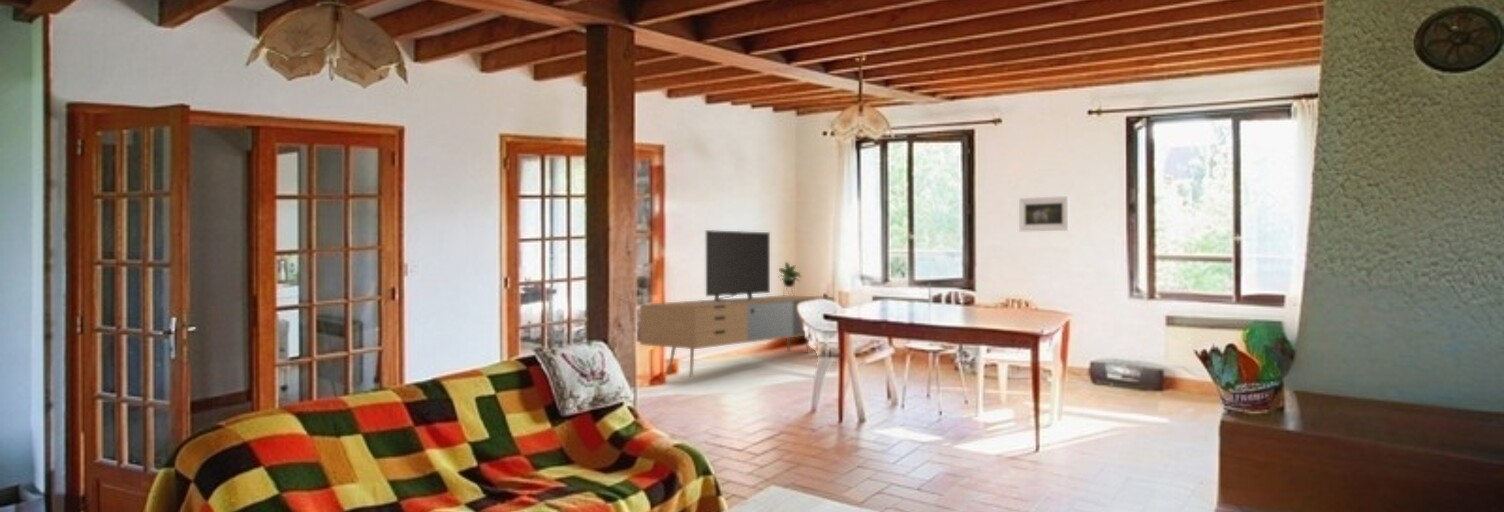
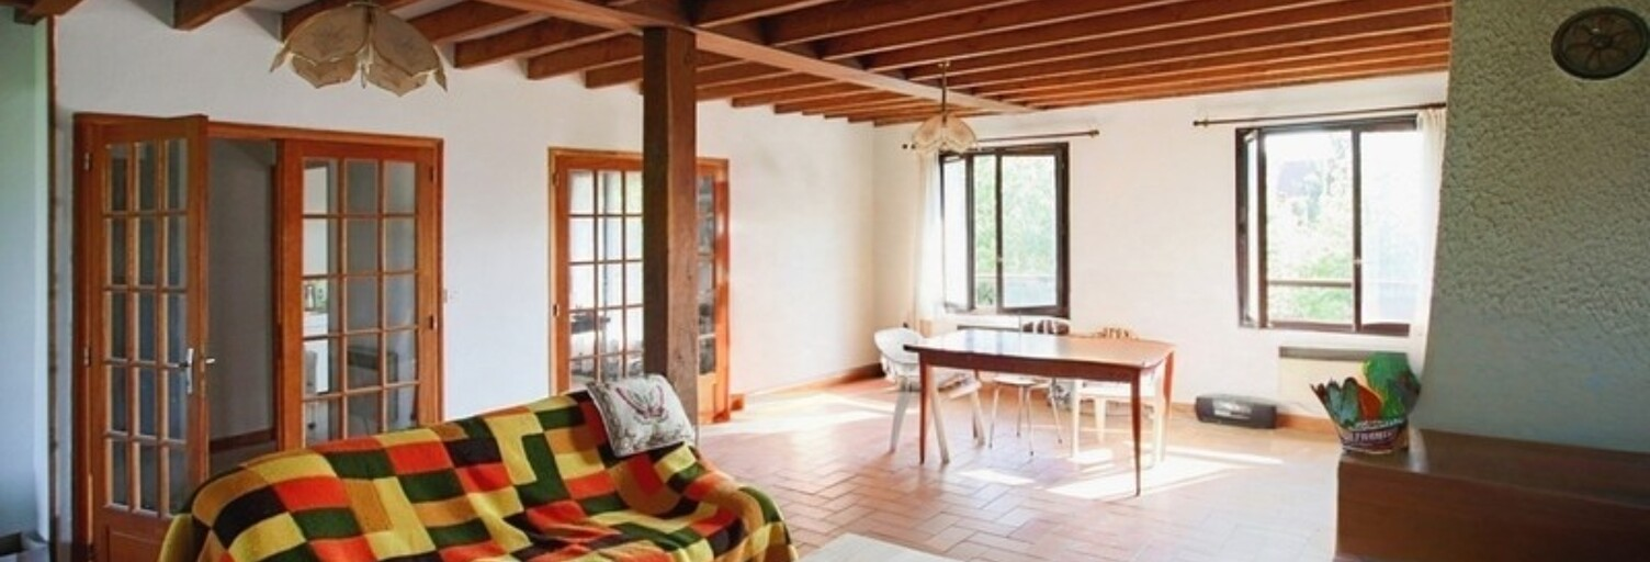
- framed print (1043, 214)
- media console (742, 298)
